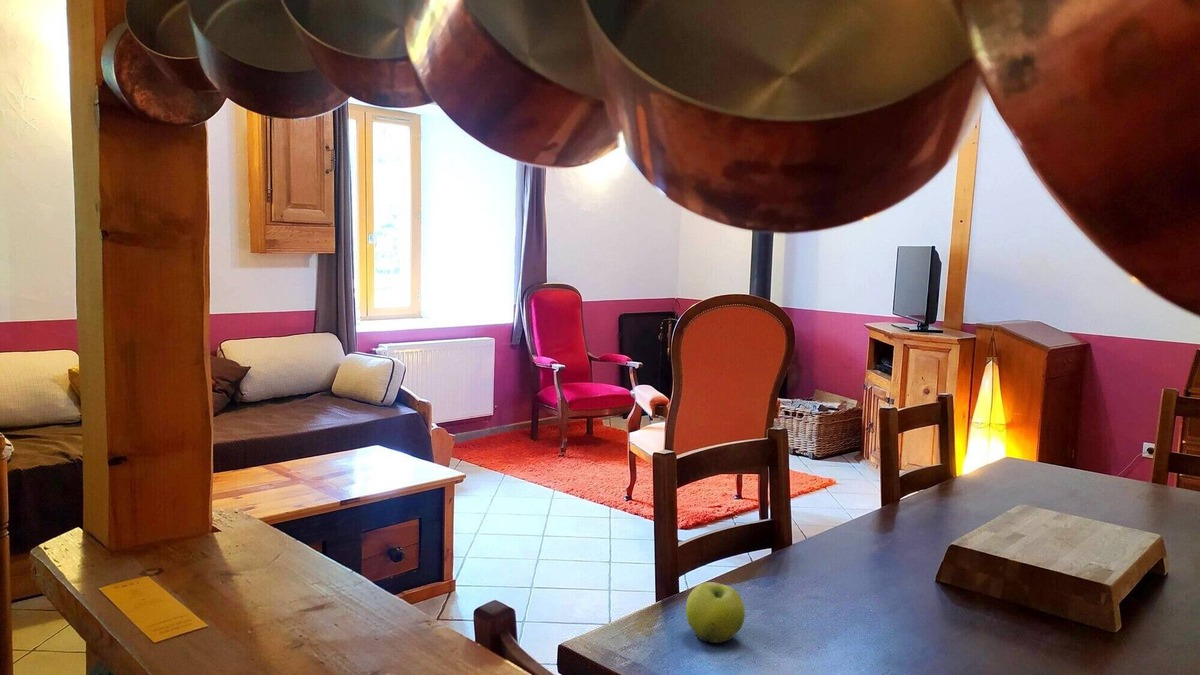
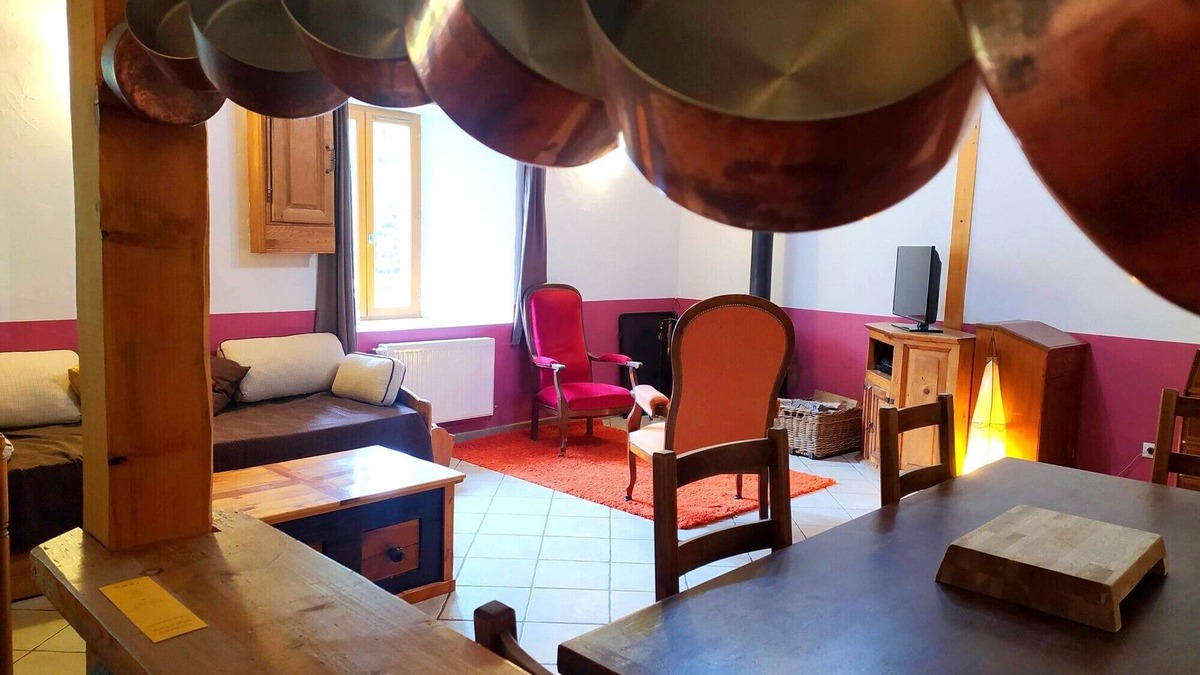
- fruit (714, 611)
